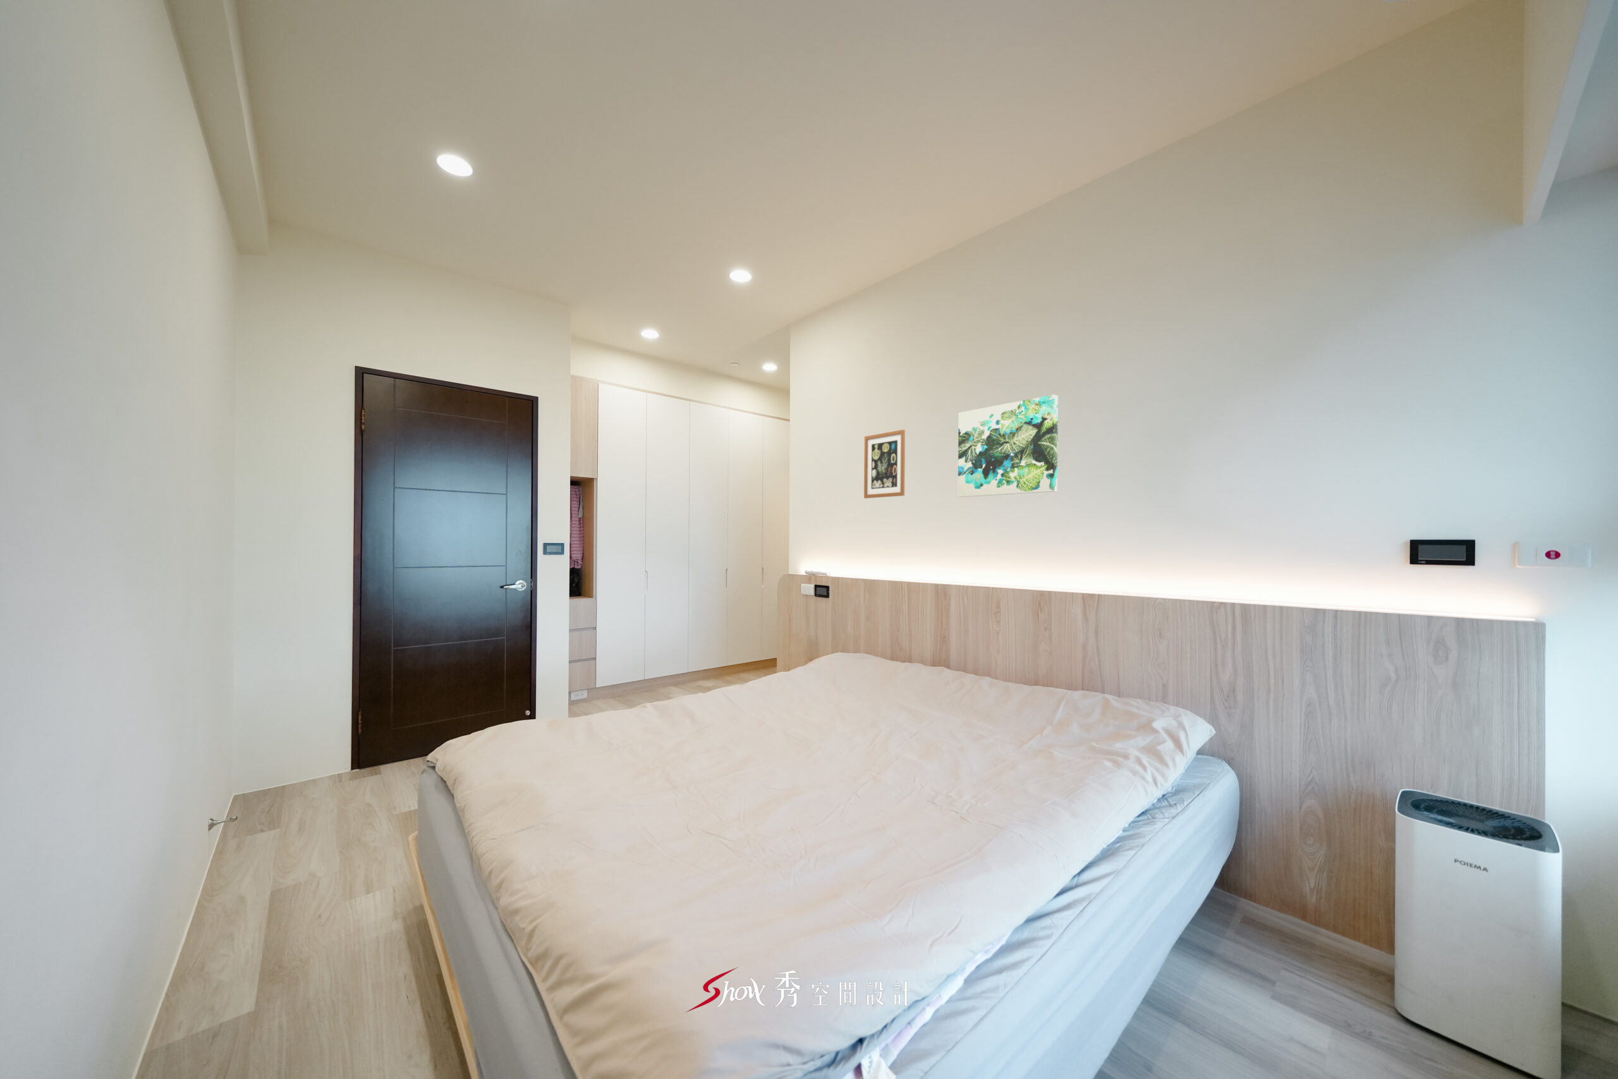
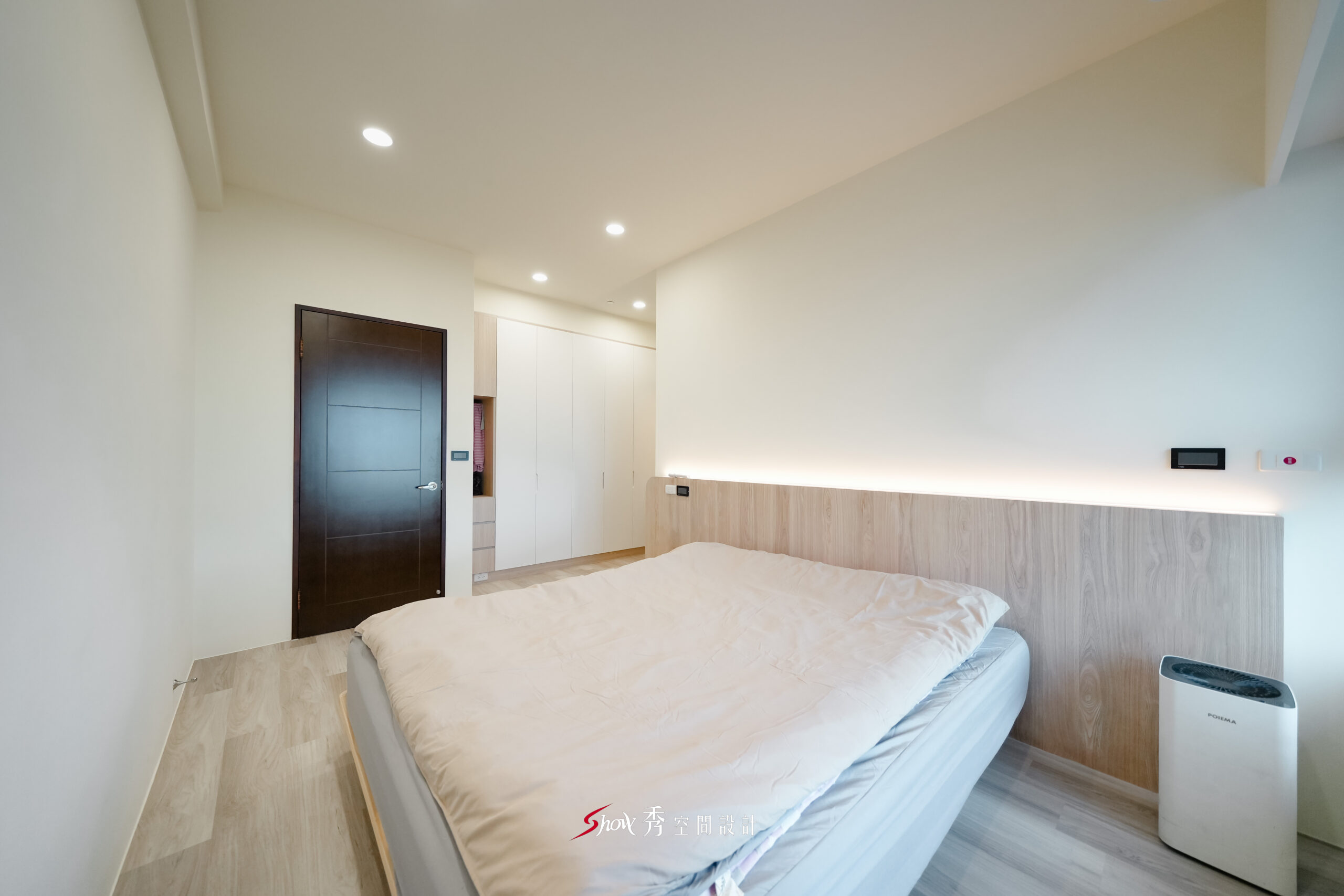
- wall art (1005, 449)
- wall art (884, 465)
